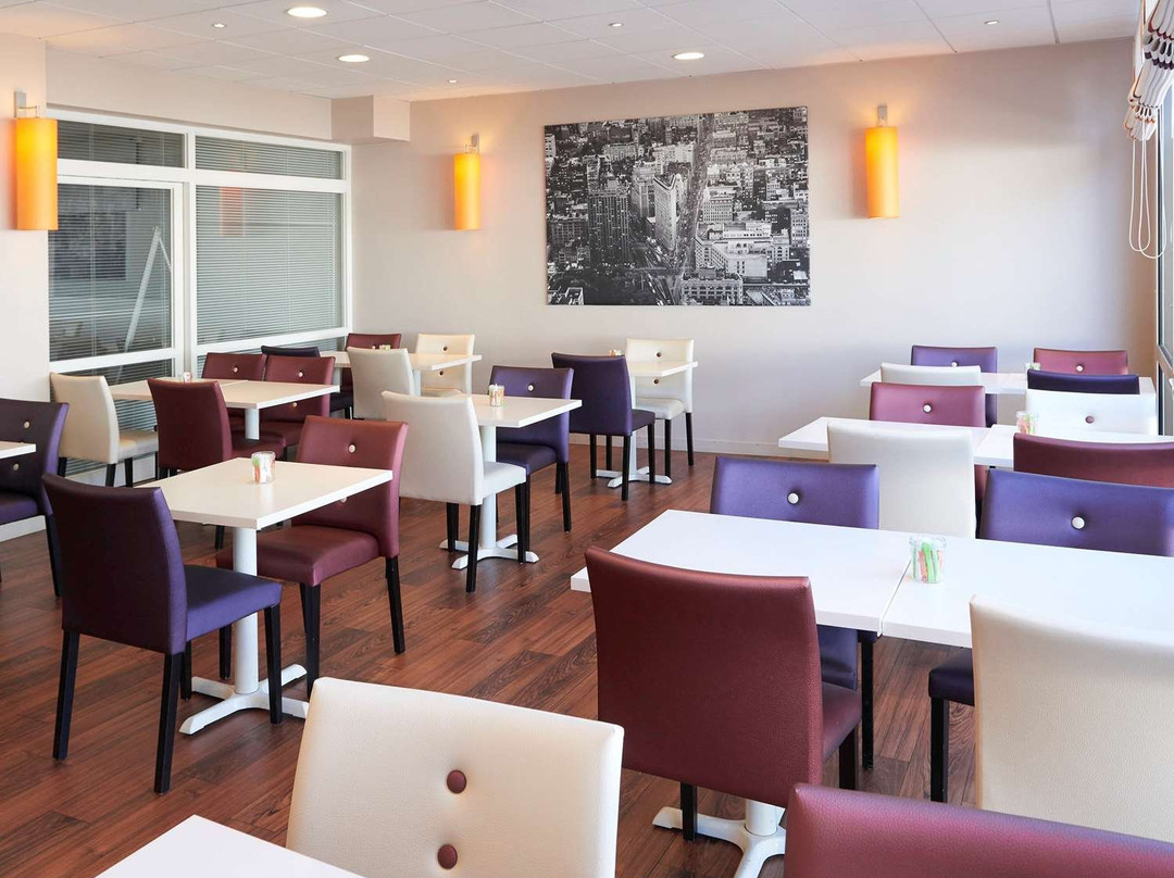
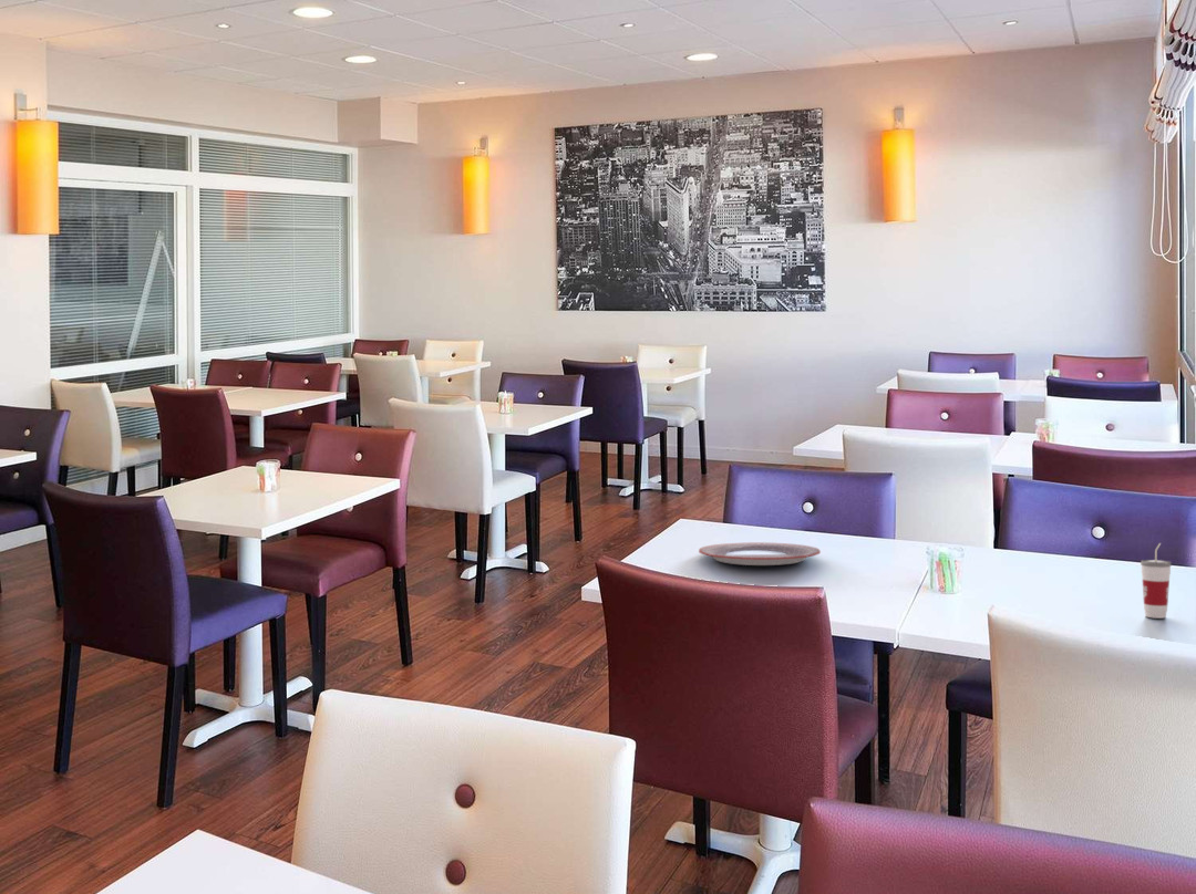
+ plate (759, 554)
+ cup (1155, 579)
